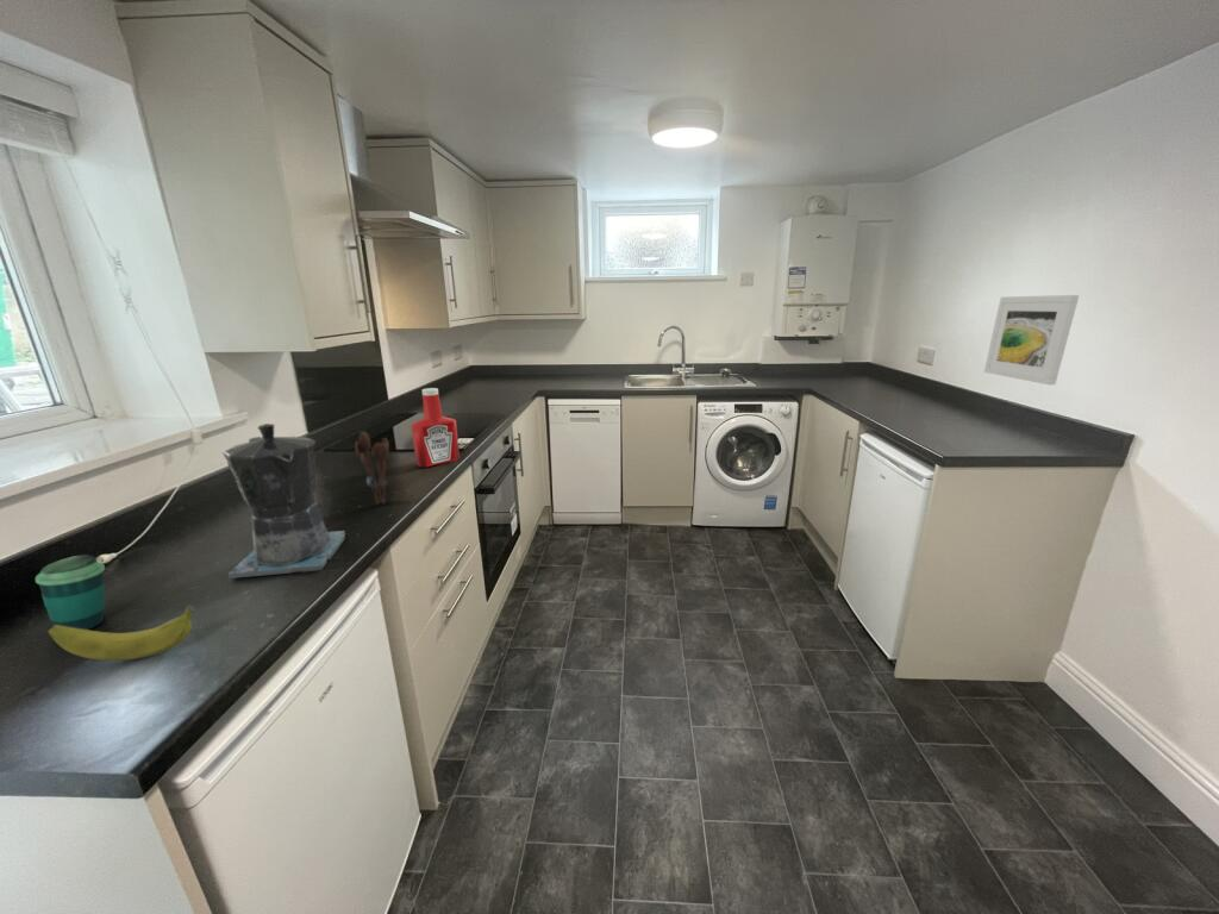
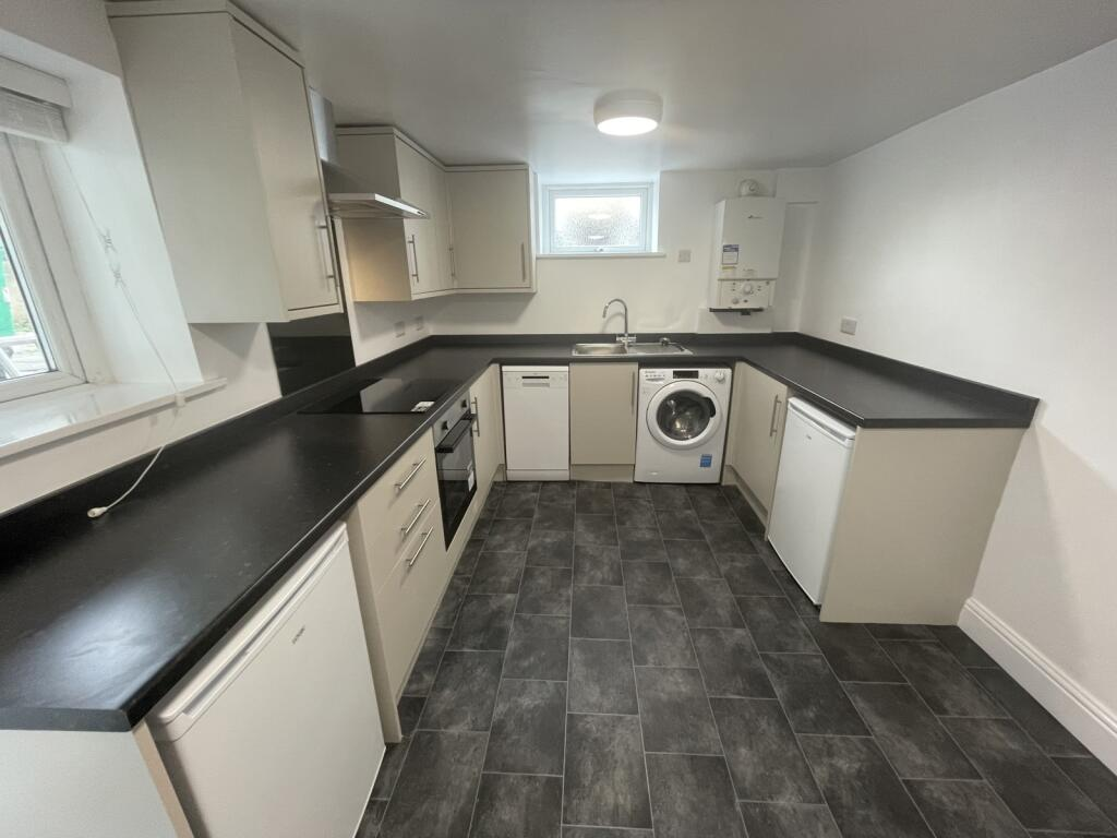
- cup (79, 594)
- soap bottle (433, 426)
- banana (130, 636)
- coffee maker (280, 492)
- utensil holder (377, 468)
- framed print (1025, 338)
